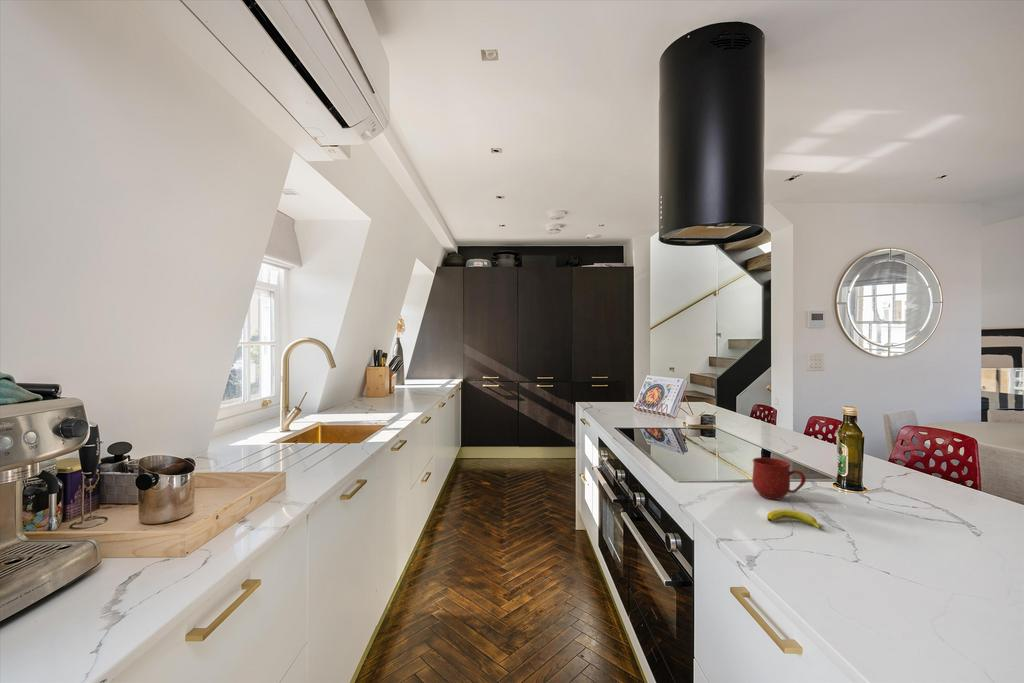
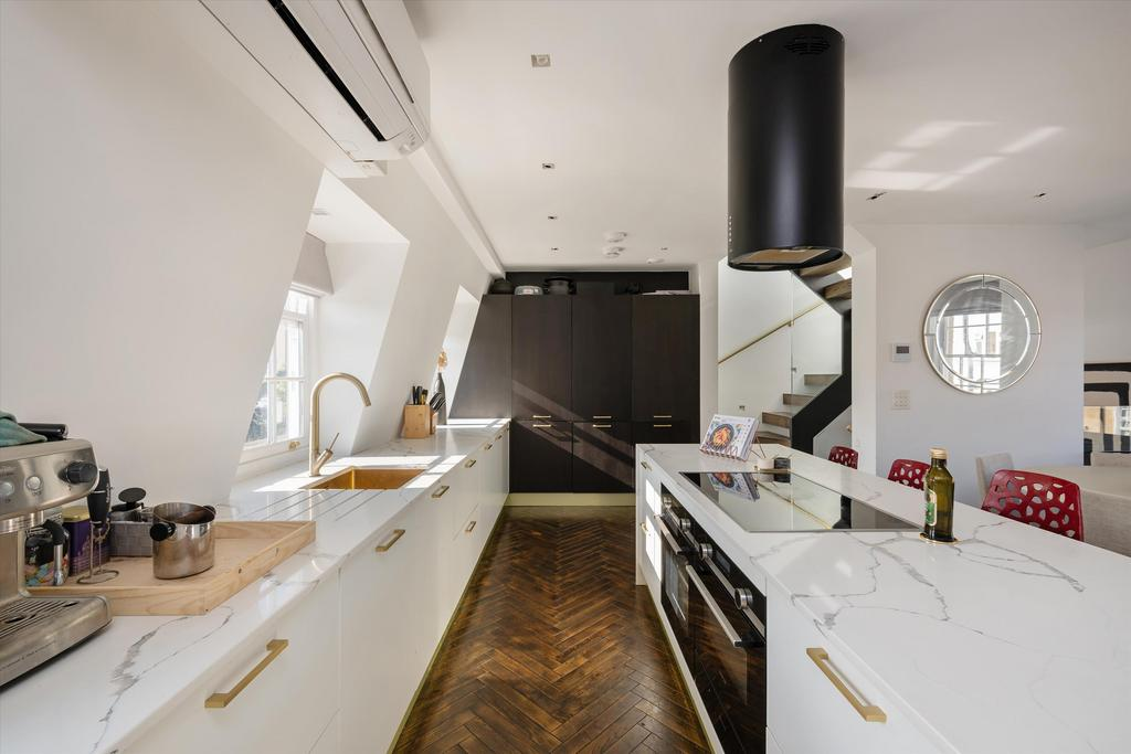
- banana (792, 517)
- mug (778, 480)
